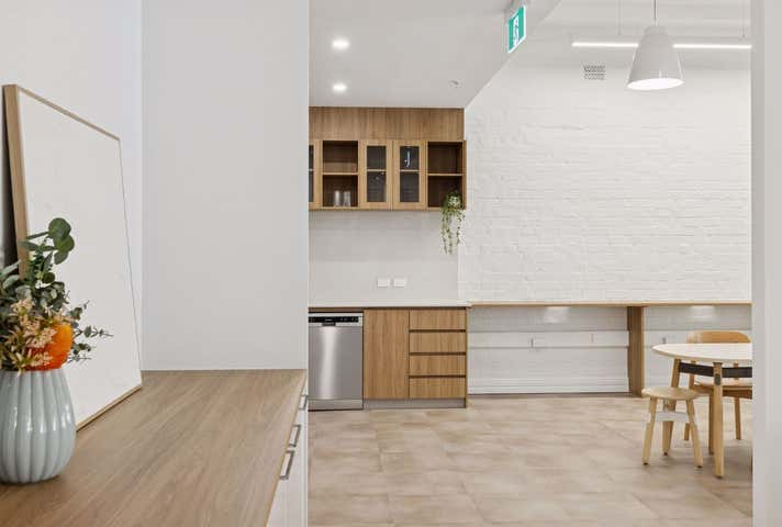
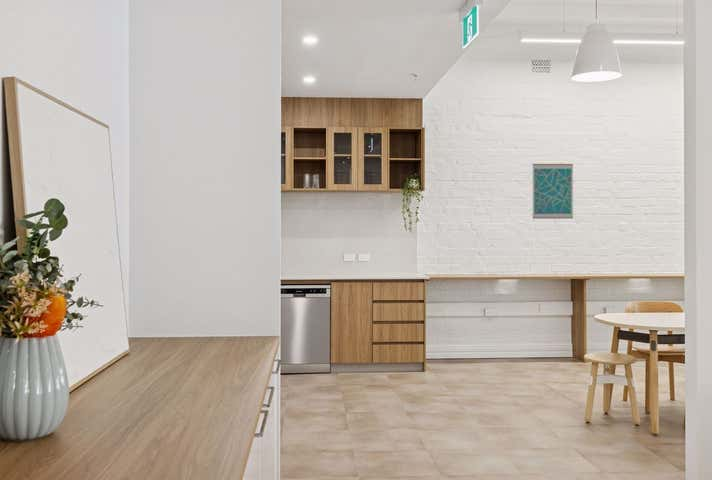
+ wall art (552, 191)
